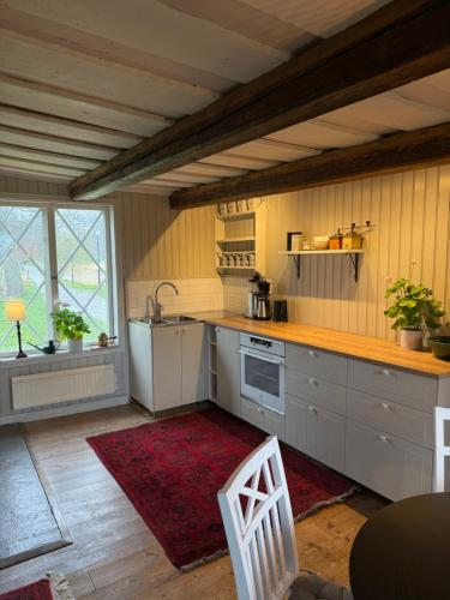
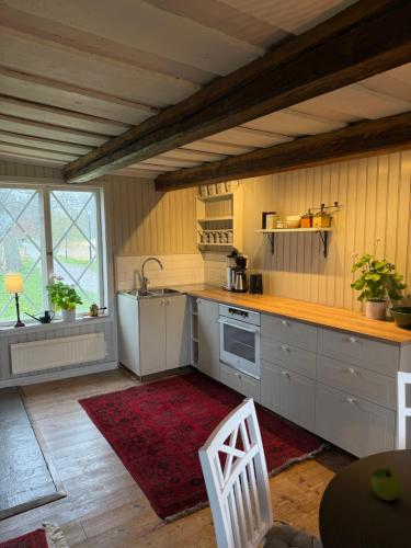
+ fruit (385, 482)
